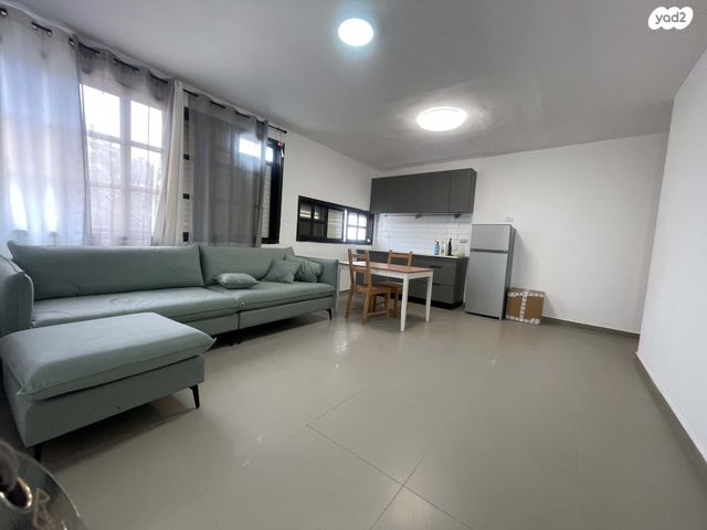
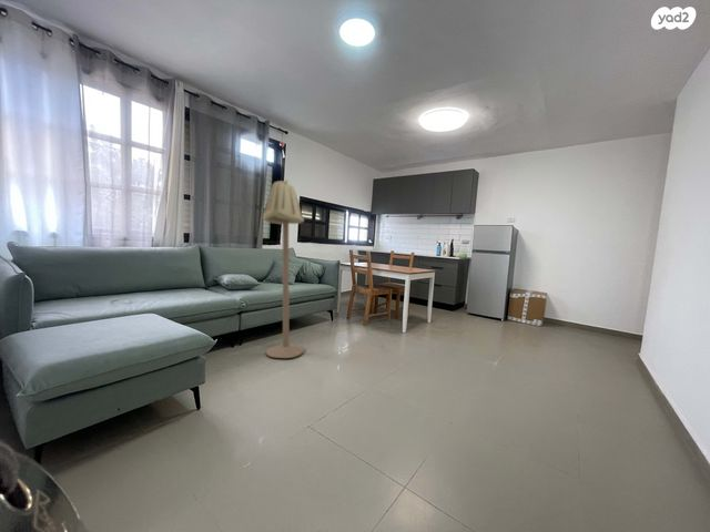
+ floor lamp (283, 267)
